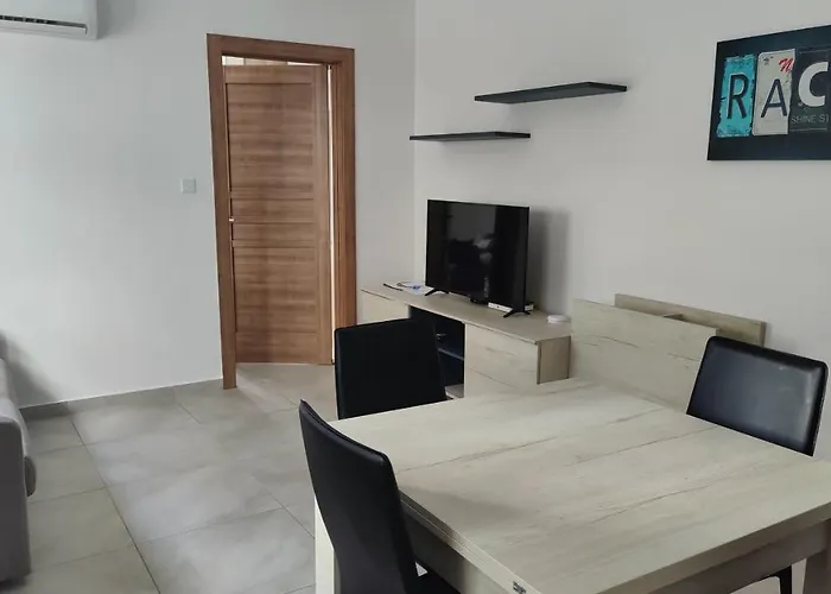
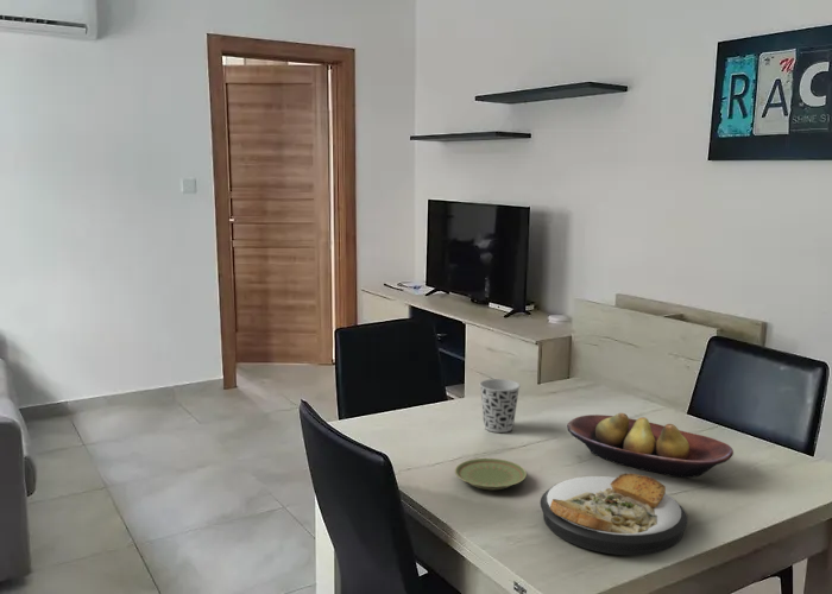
+ fruit bowl (645, 438)
+ plate (490, 475)
+ cup (499, 405)
+ plate (612, 506)
